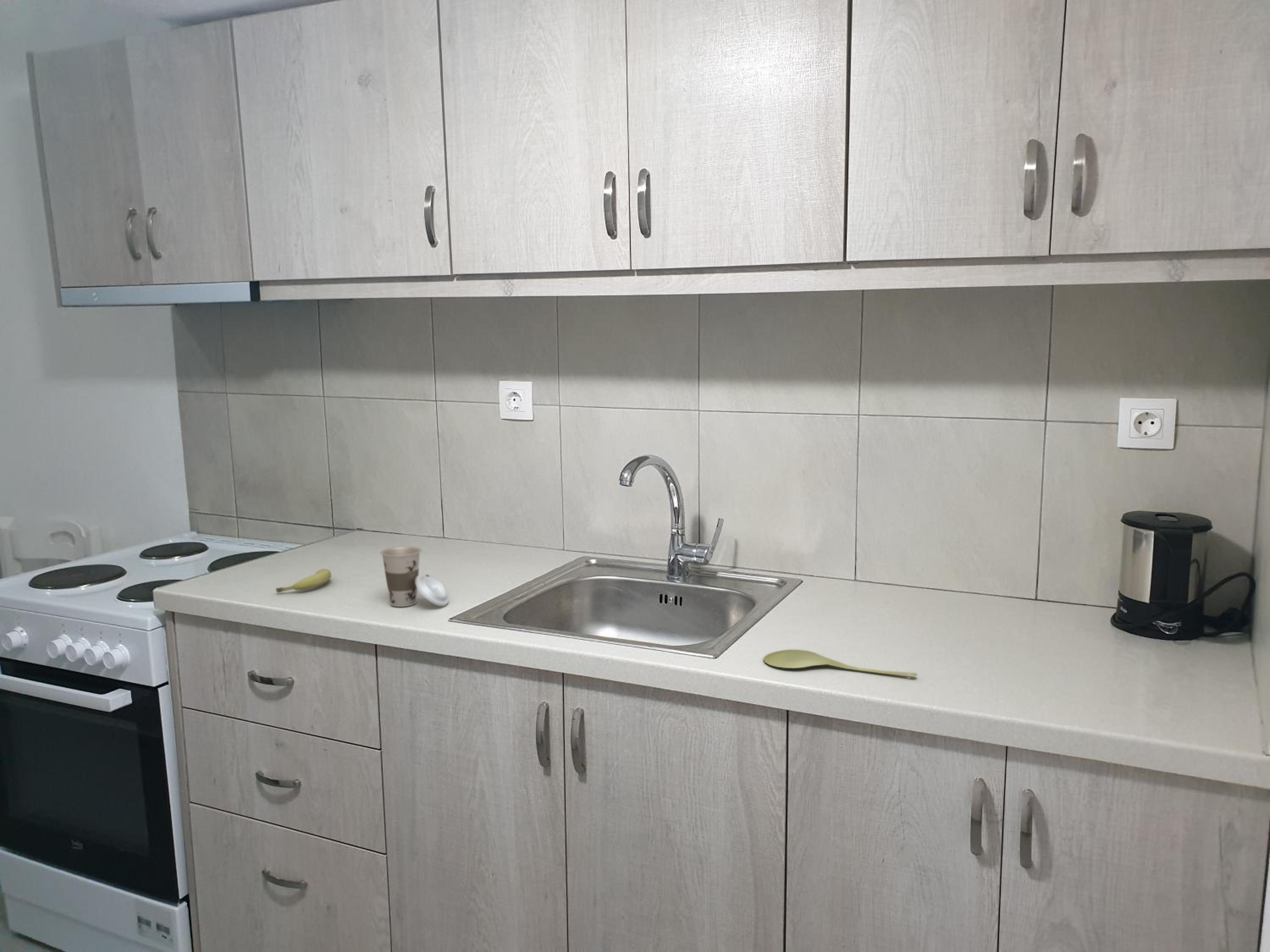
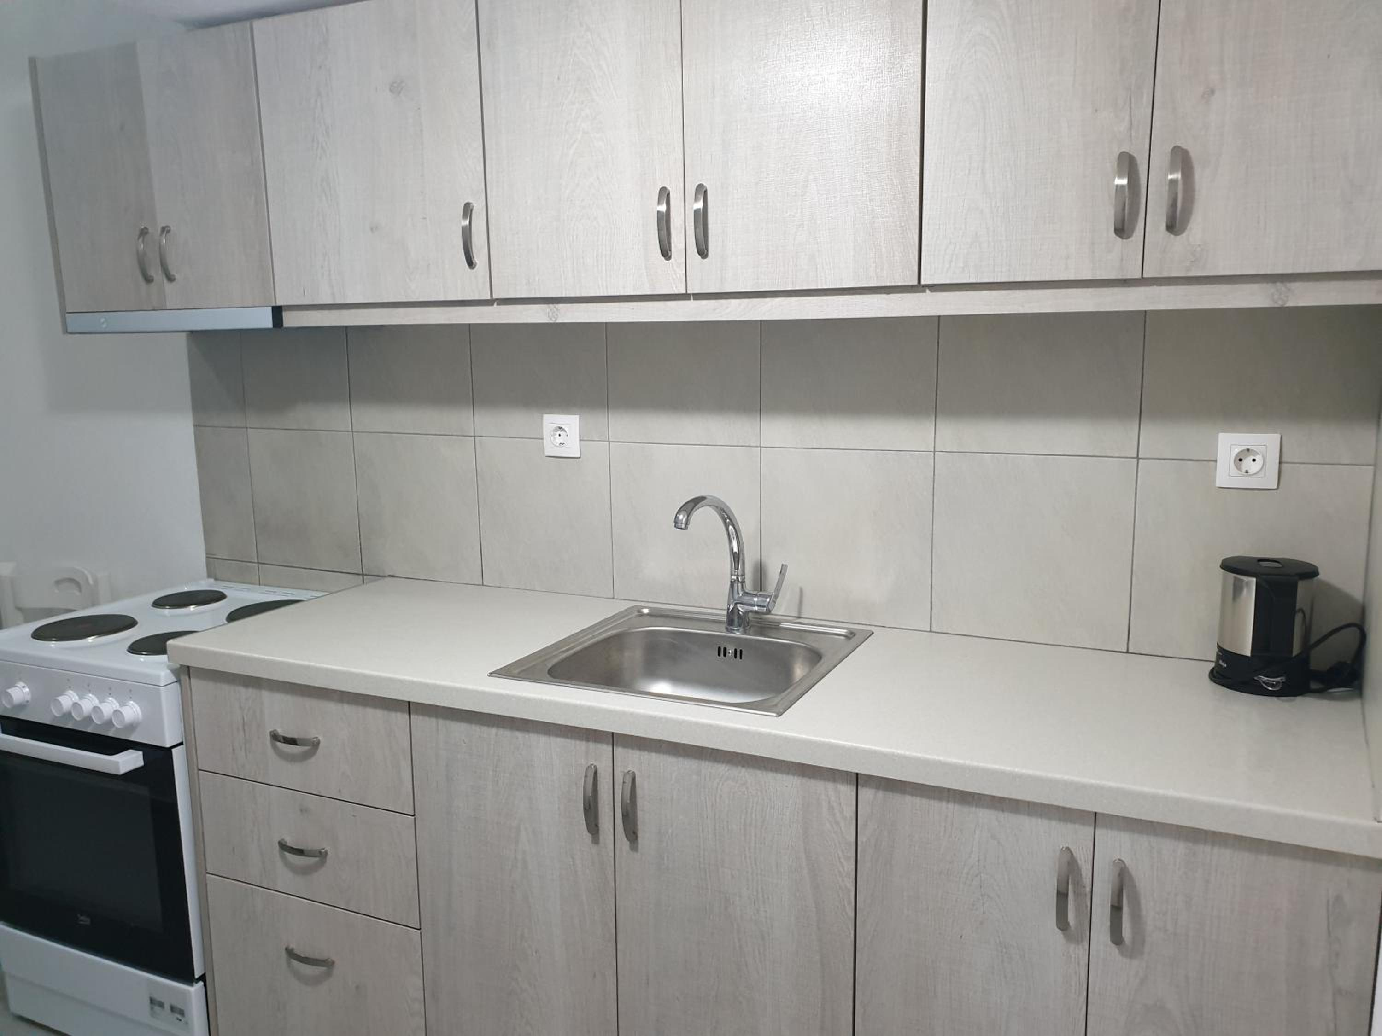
- fruit (309, 579)
- spoon (838, 664)
- cup (414, 578)
